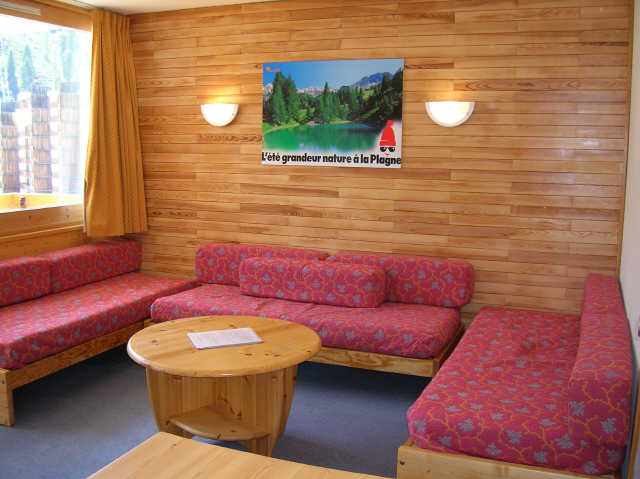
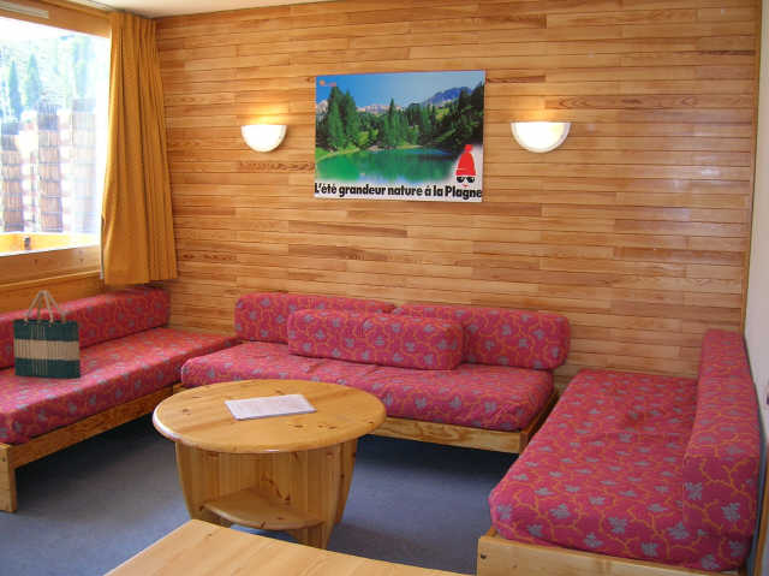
+ tote bag (44, 333)
